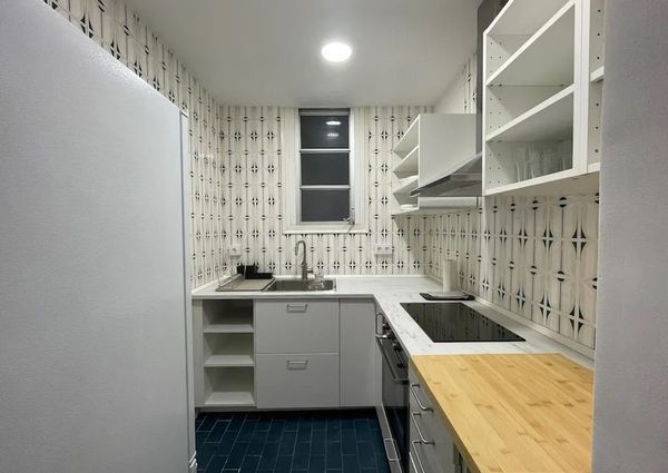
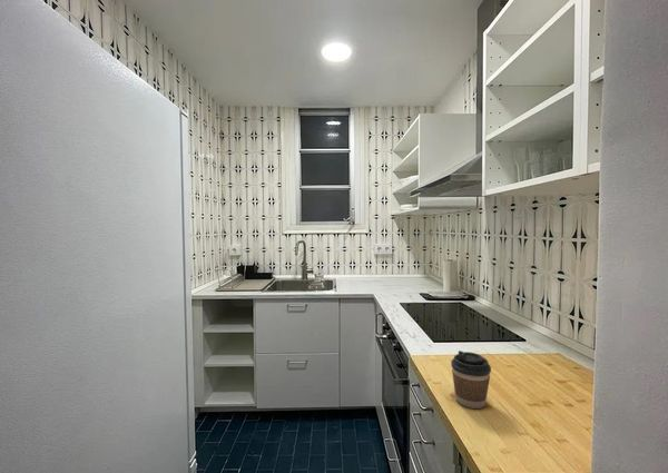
+ coffee cup (470, 376)
